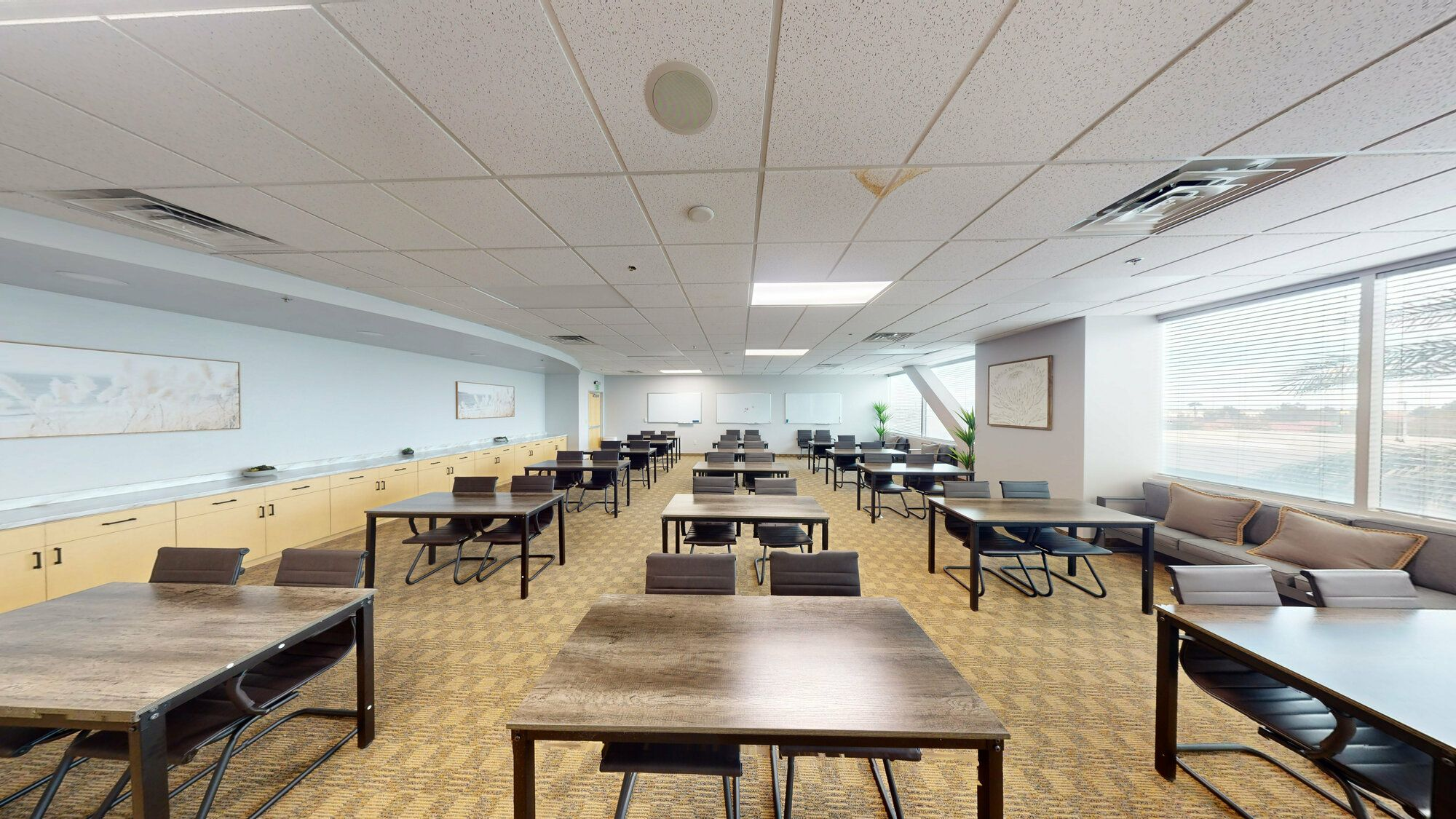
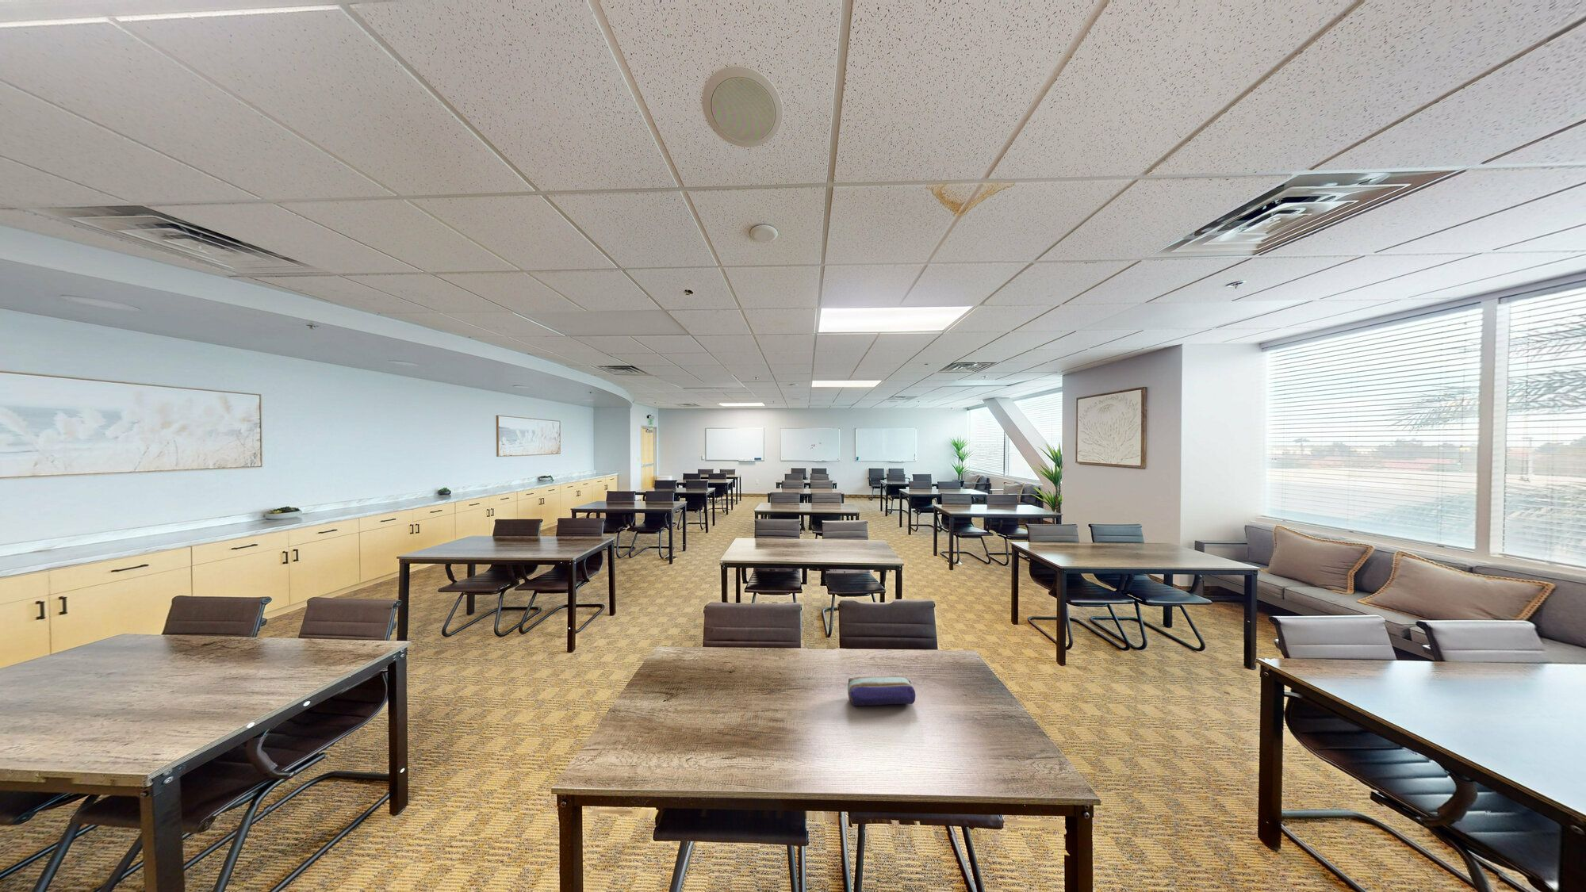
+ pencil case (881, 691)
